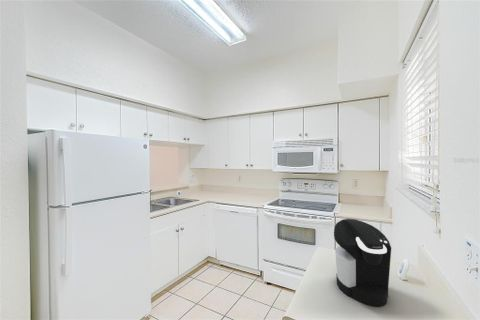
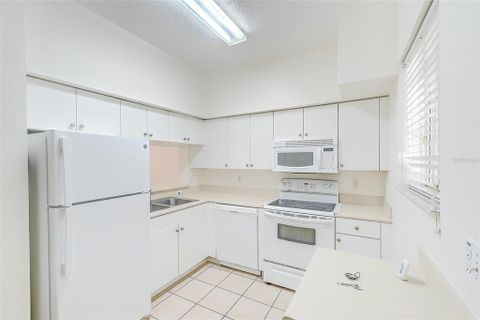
- coffee maker (362, 257)
